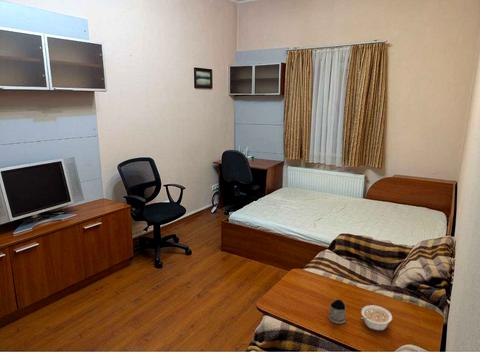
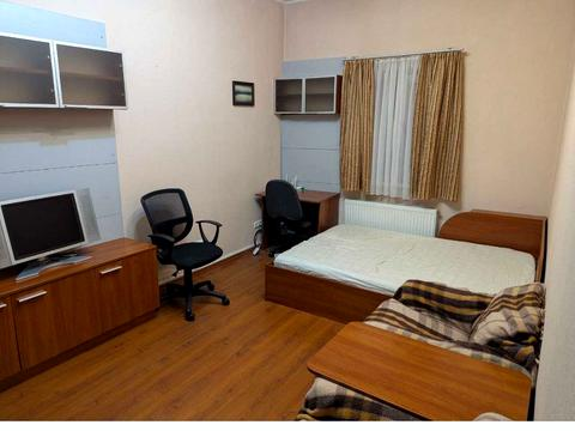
- tea glass holder (336, 312)
- legume (376, 318)
